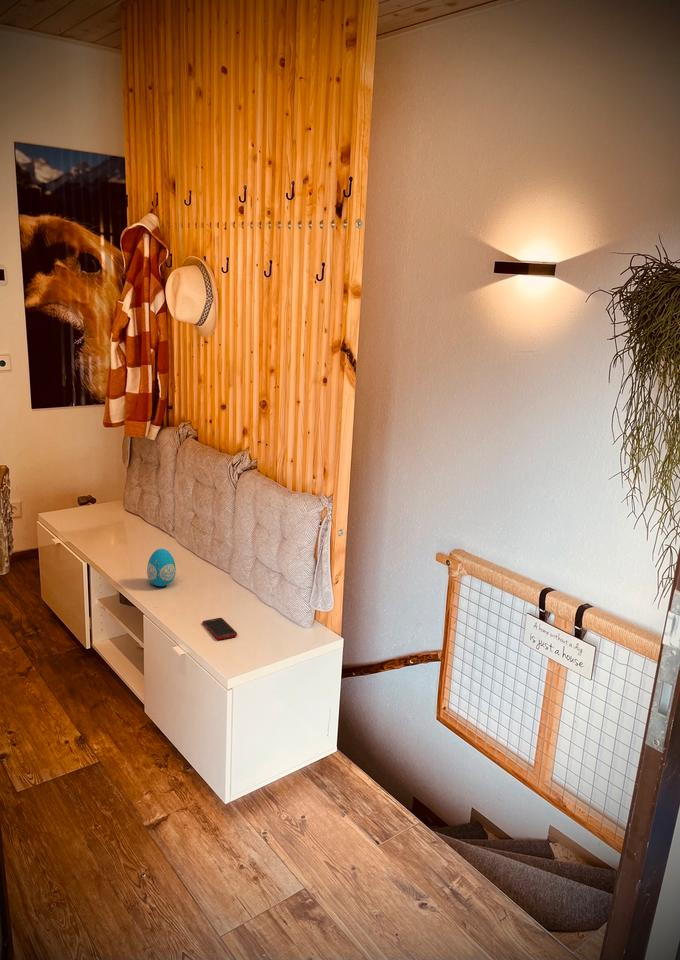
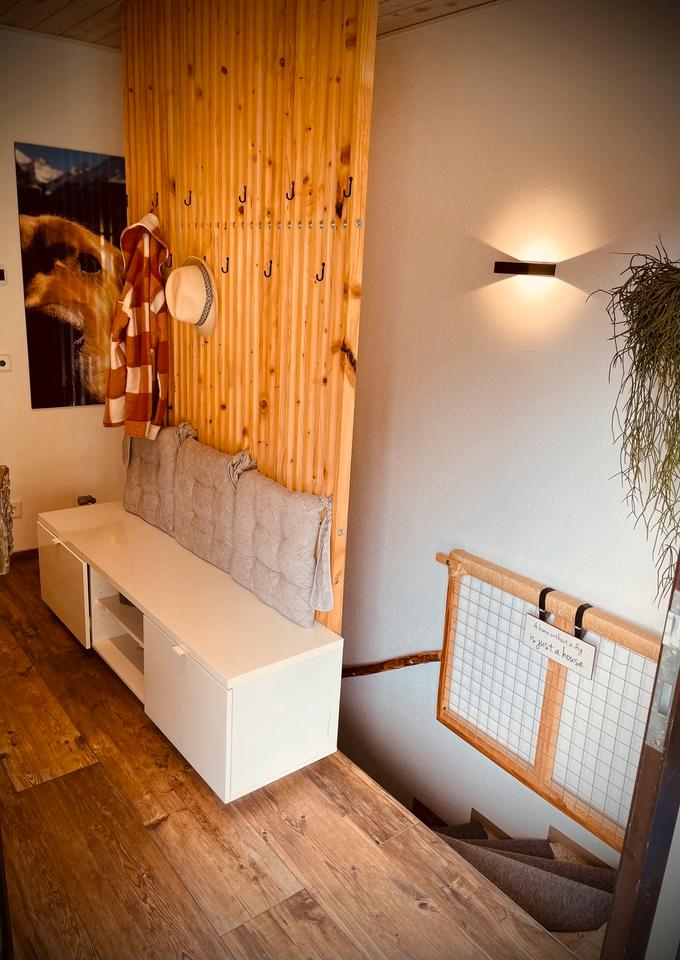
- decorative egg (161, 567)
- cell phone (219, 628)
